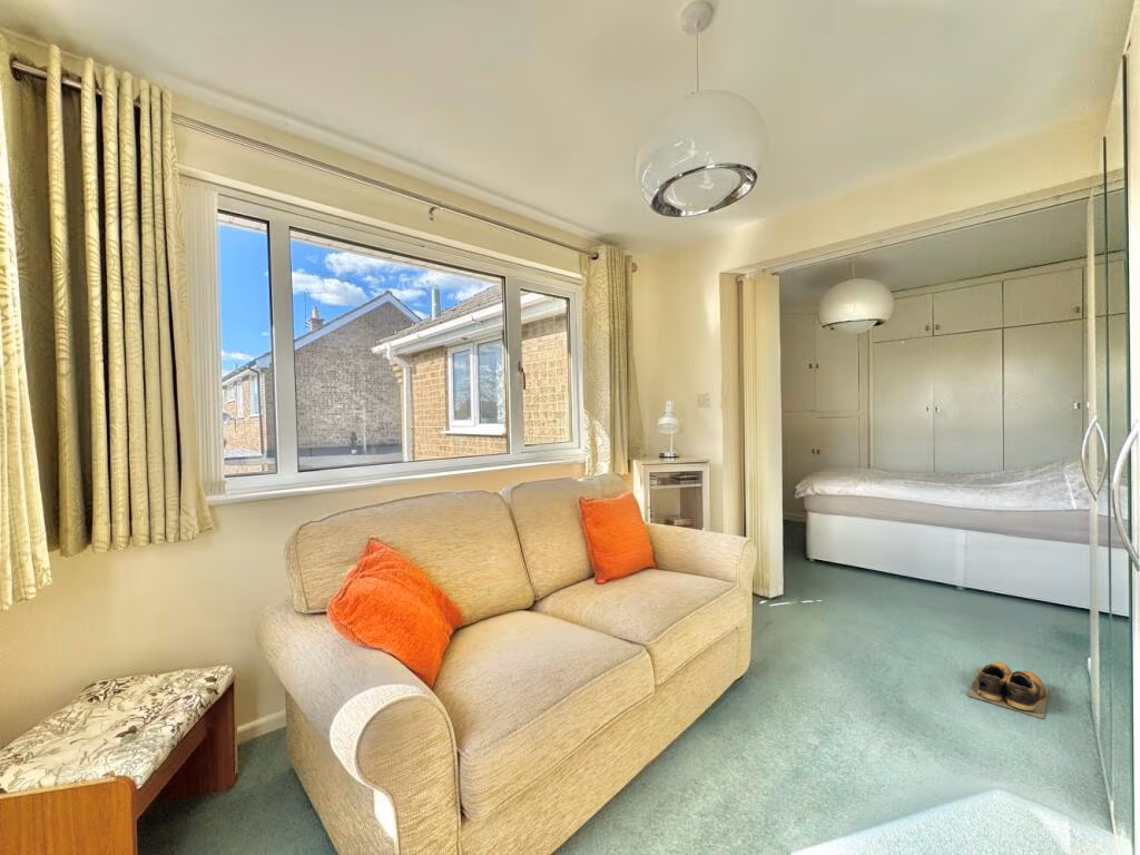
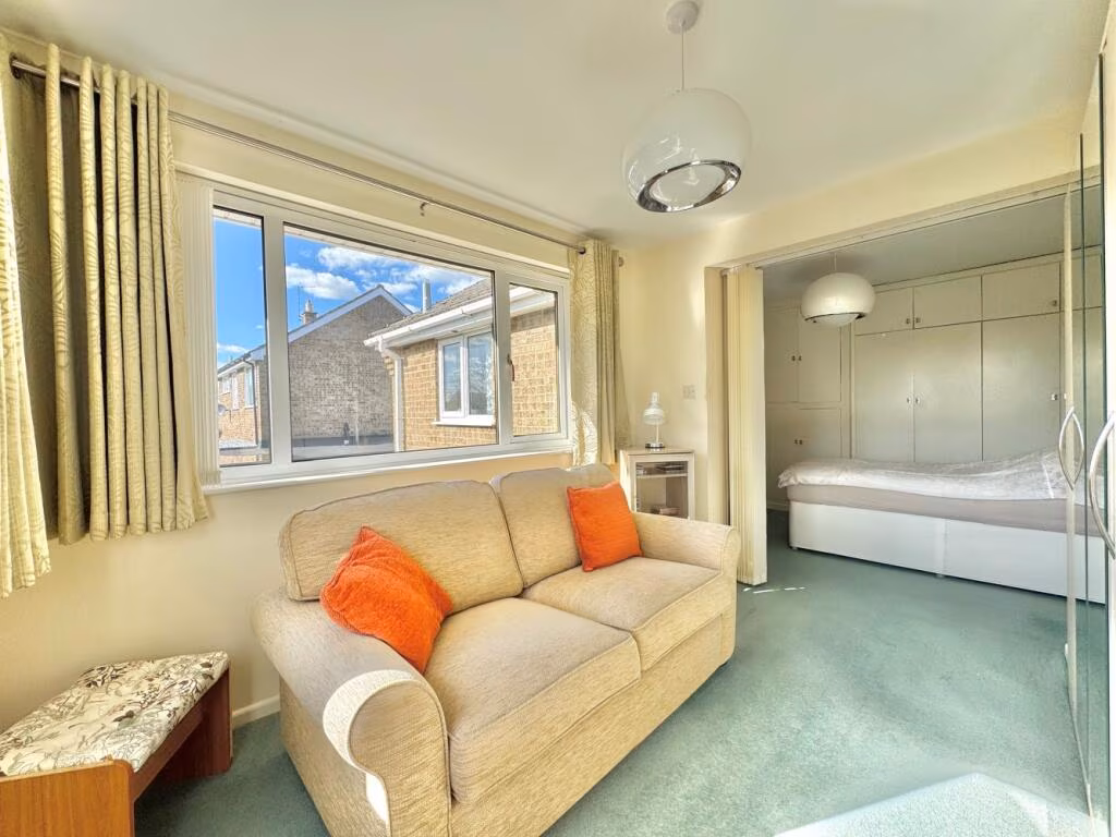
- shoes (1008, 679)
